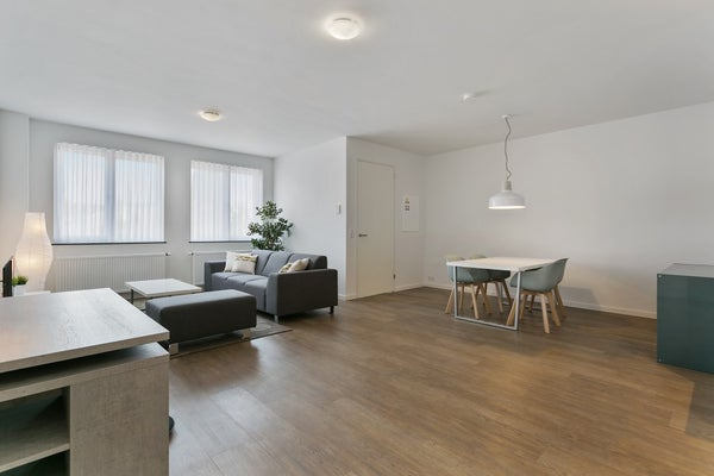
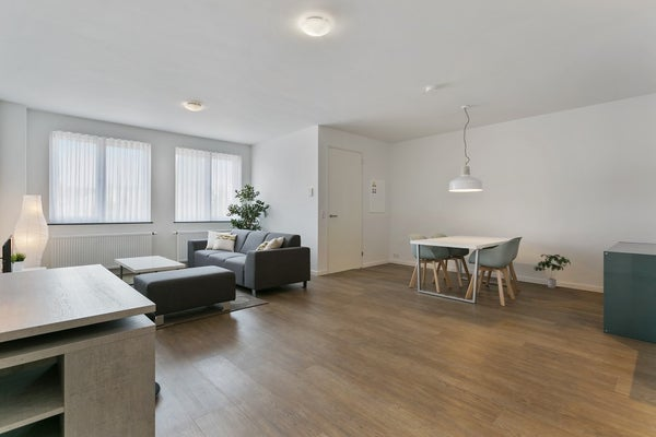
+ potted plant (551, 270)
